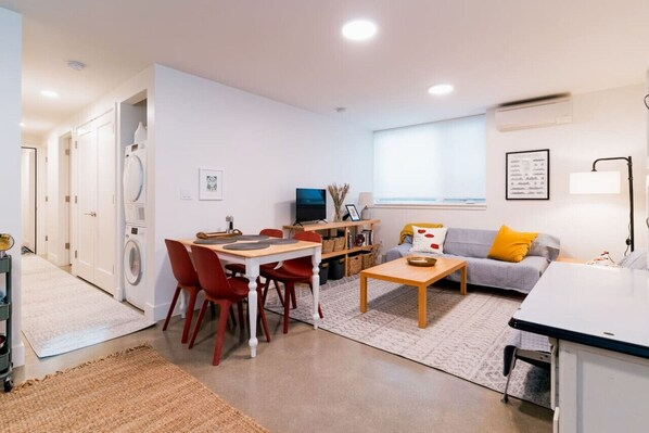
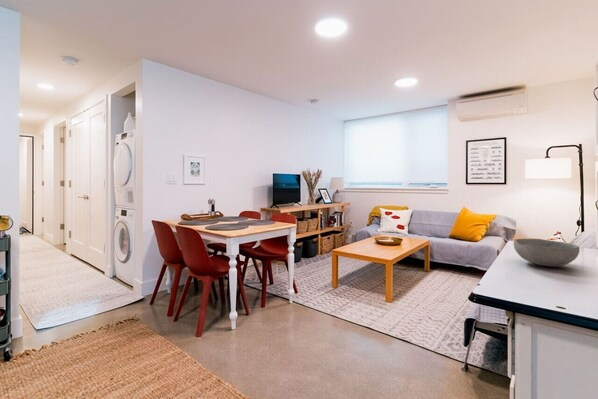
+ bowl (544, 253)
